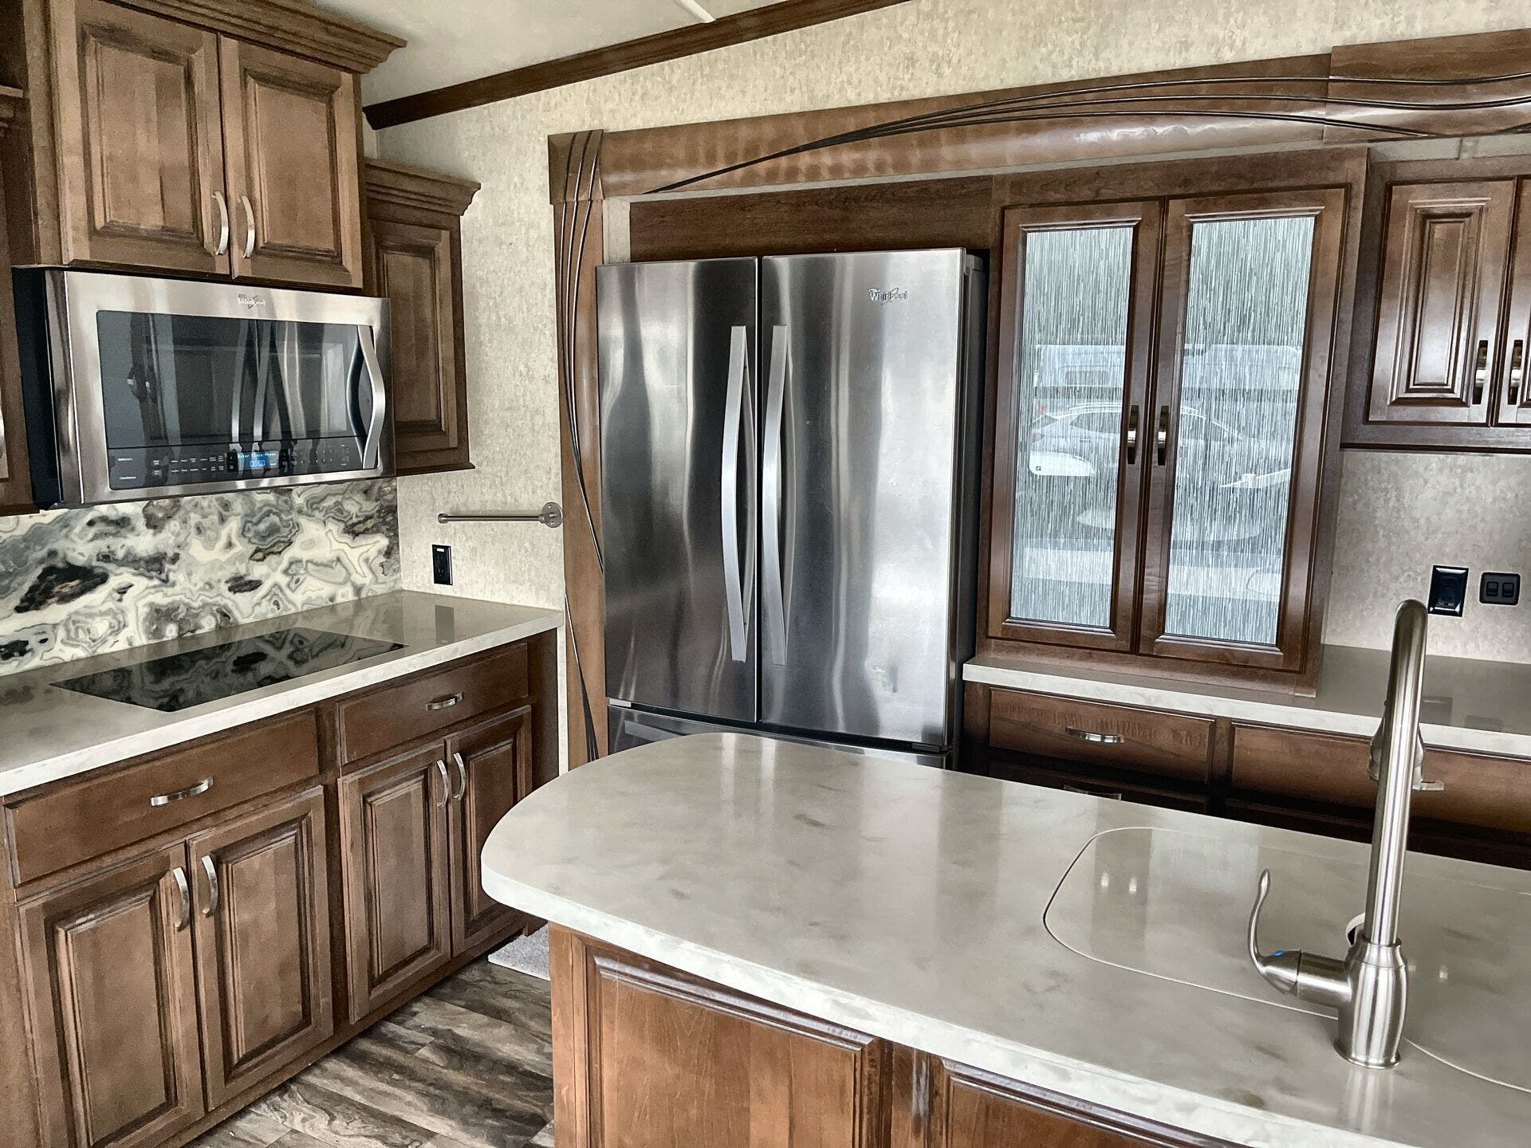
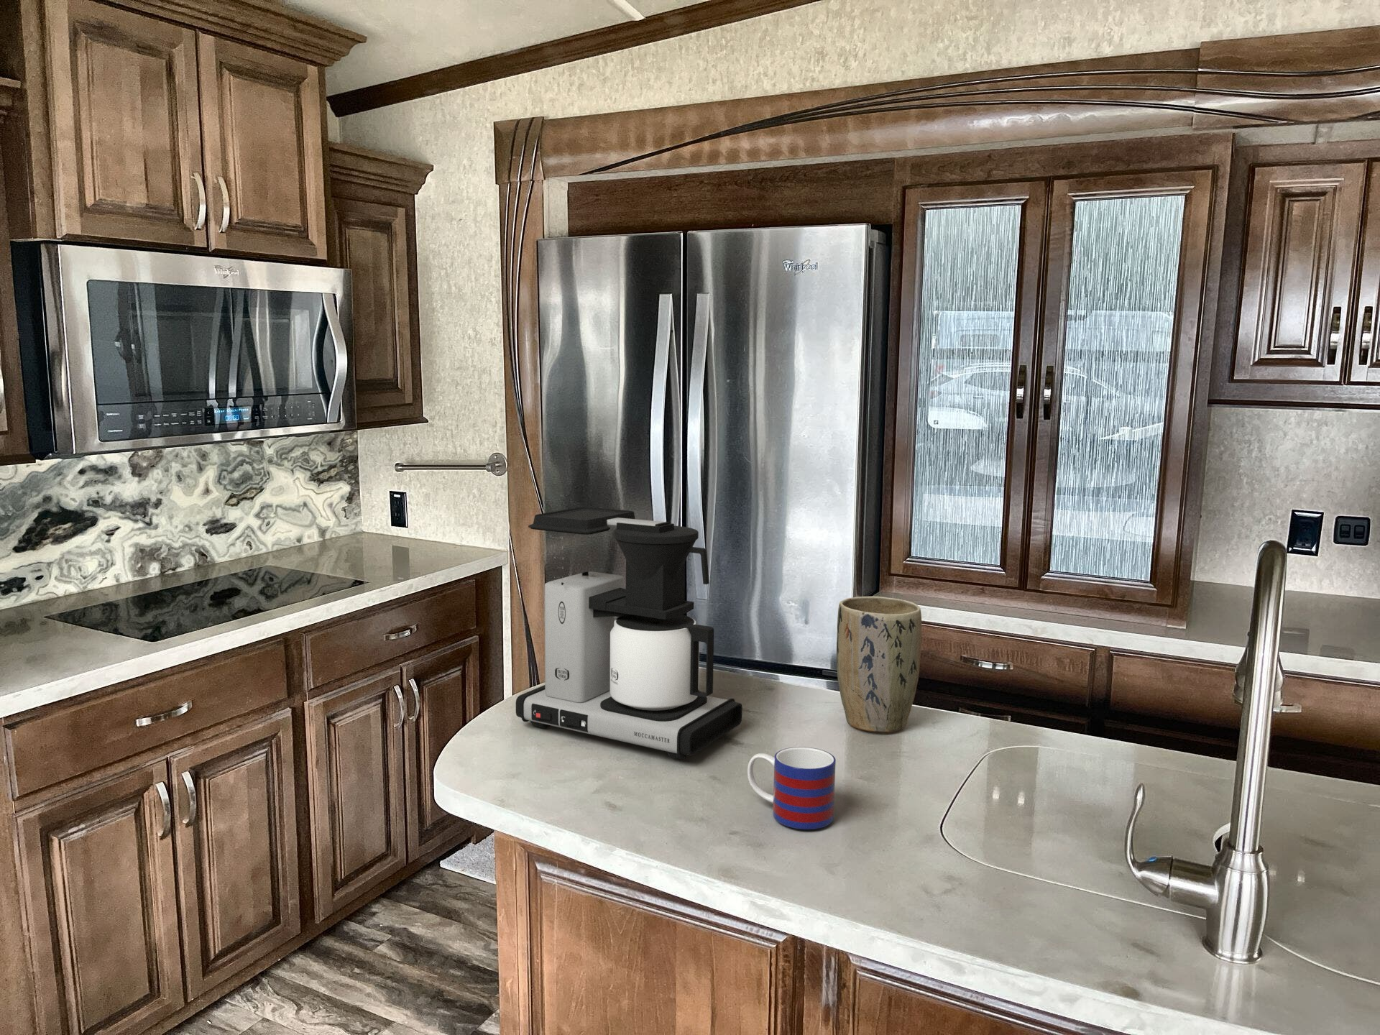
+ plant pot (877, 664)
+ coffee maker (629, 625)
+ mug (789, 784)
